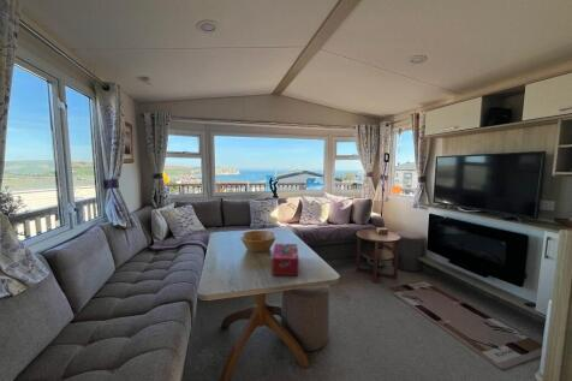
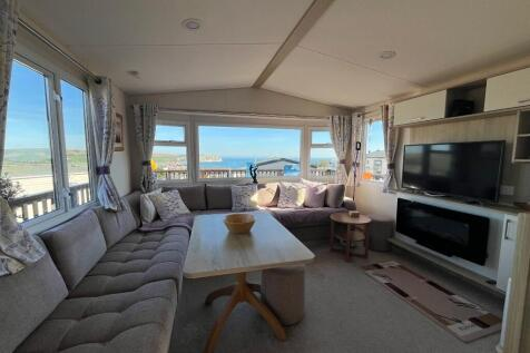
- tissue box (285, 257)
